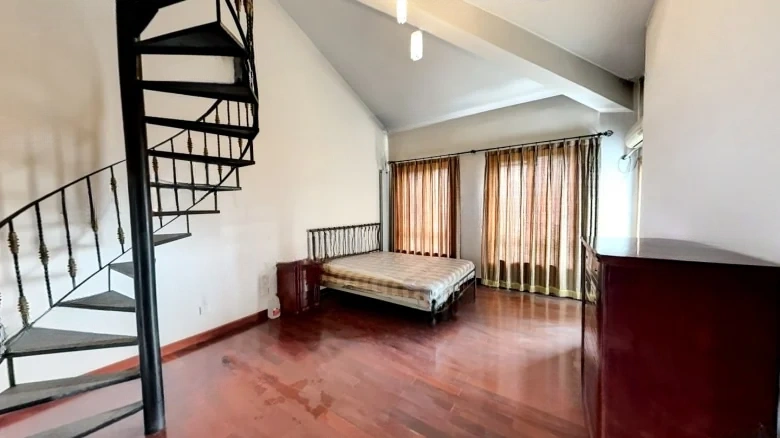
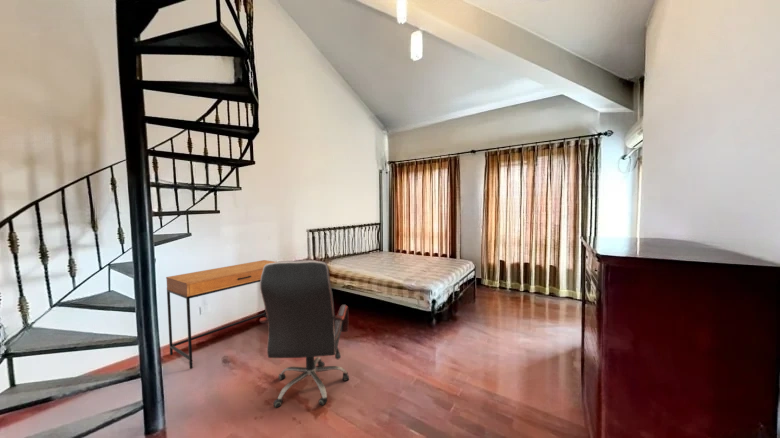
+ desk (230, 288)
+ office chair (307, 321)
